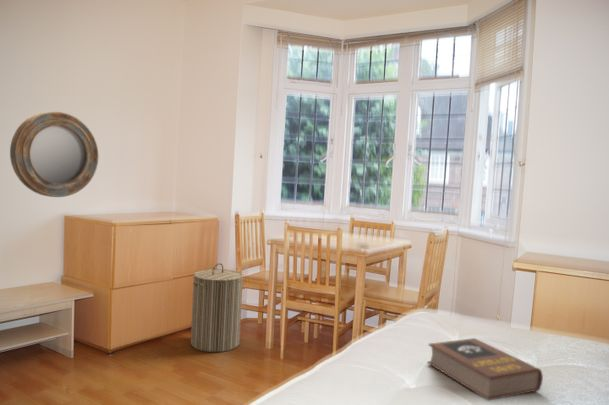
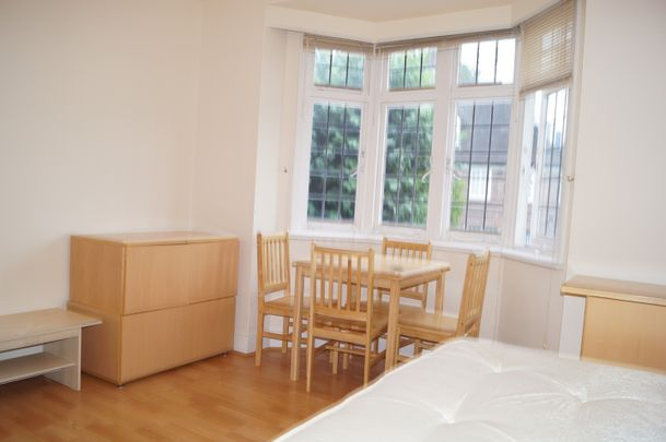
- laundry hamper (217, 303)
- home mirror (57, 154)
- book (479, 364)
